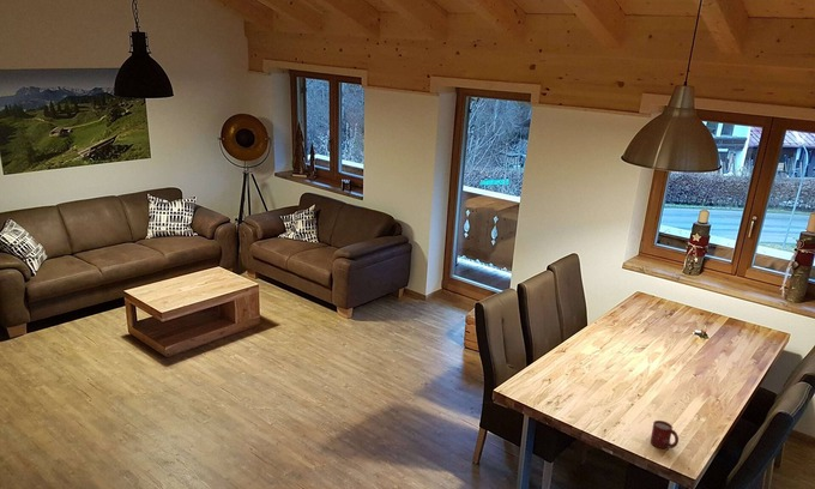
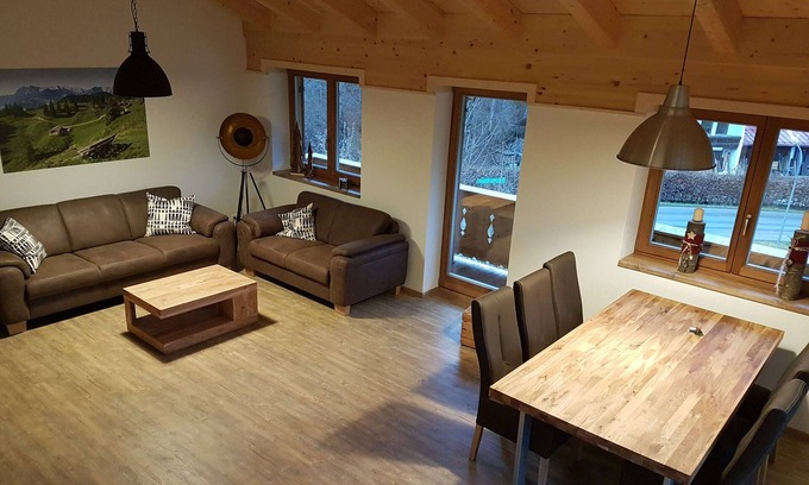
- cup (665, 435)
